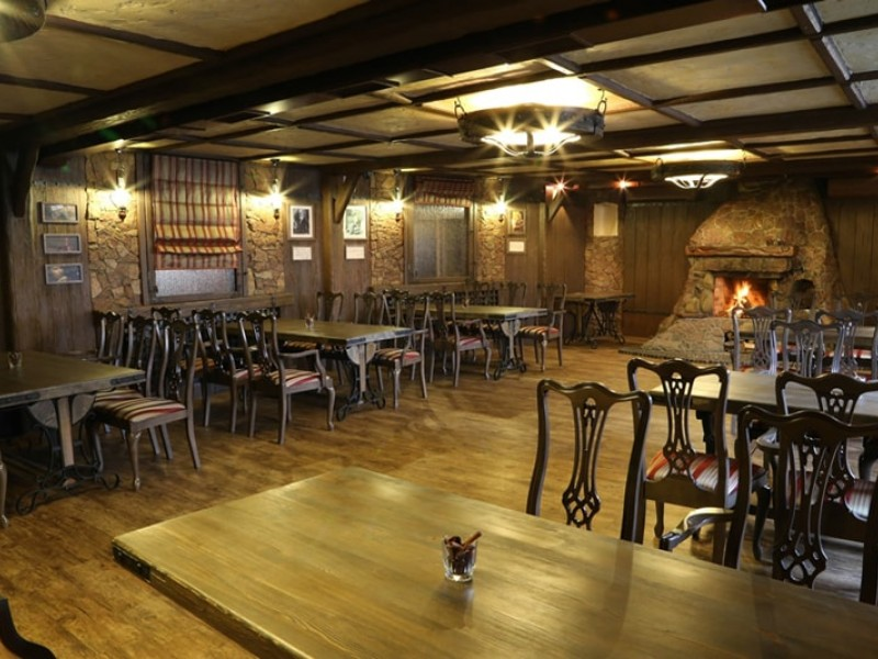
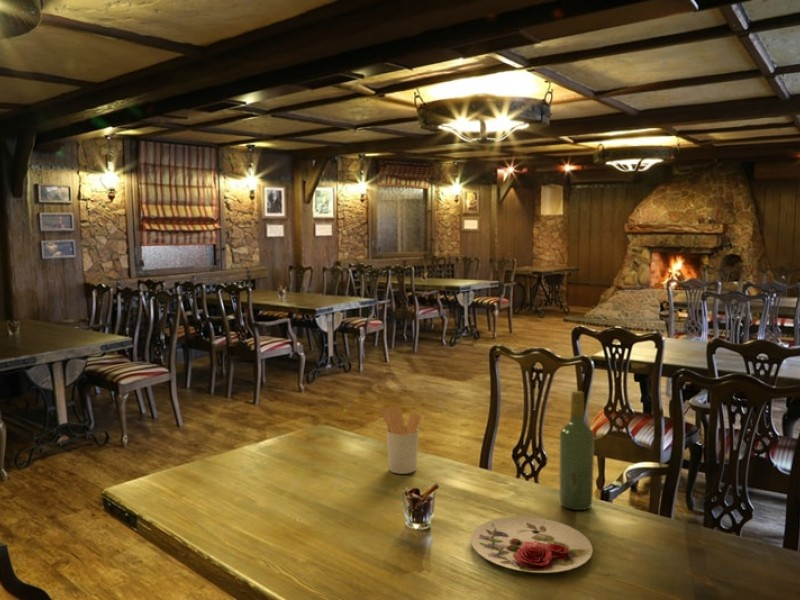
+ utensil holder (398, 437)
+ plate (530, 541)
+ wine bottle (576, 448)
